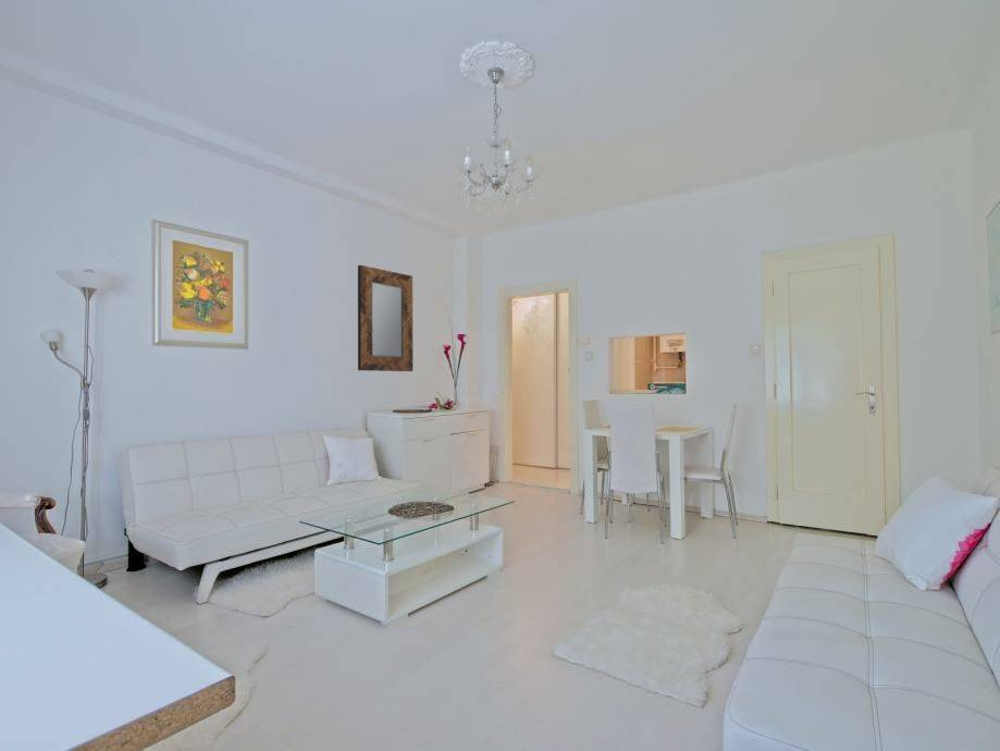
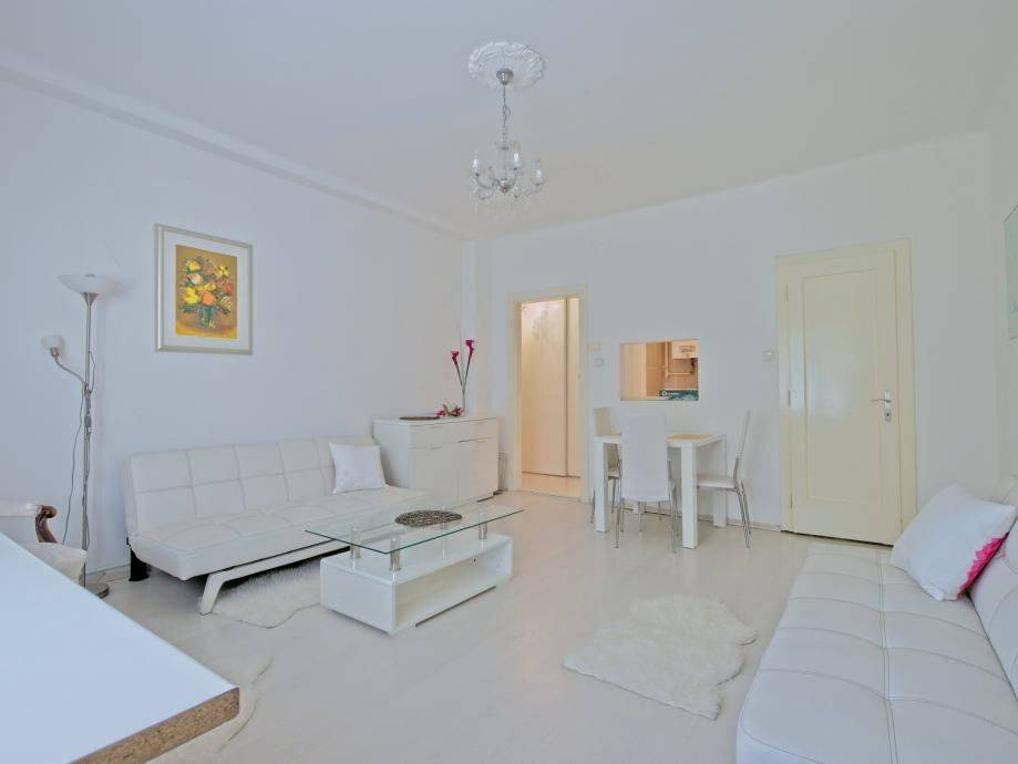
- home mirror (386, 320)
